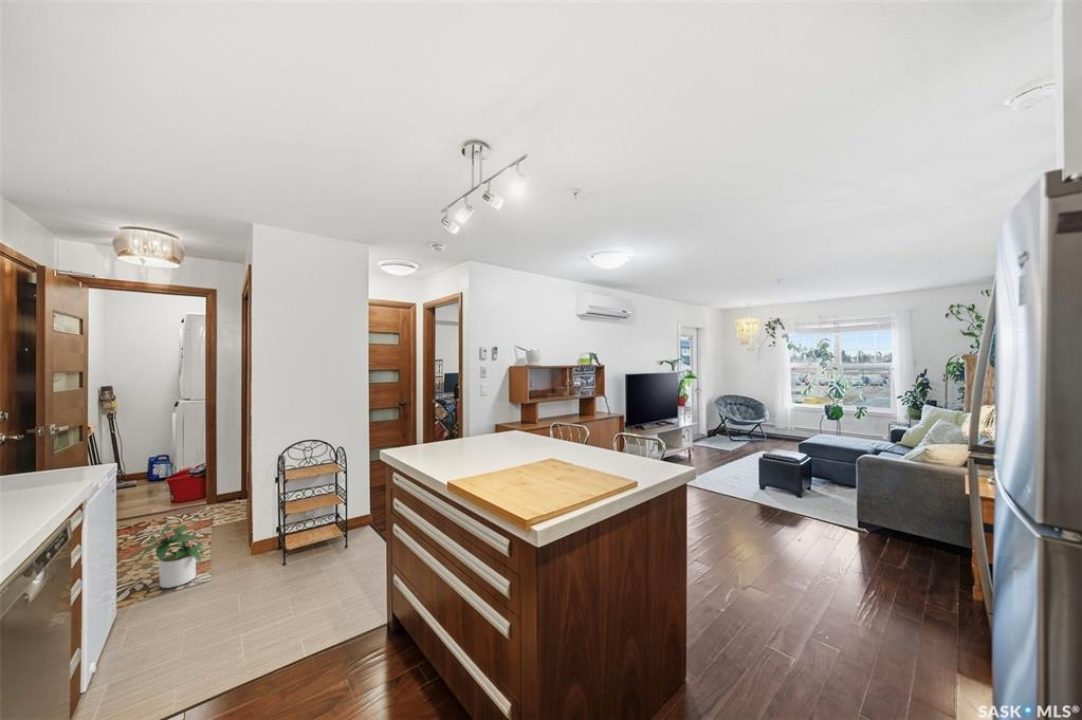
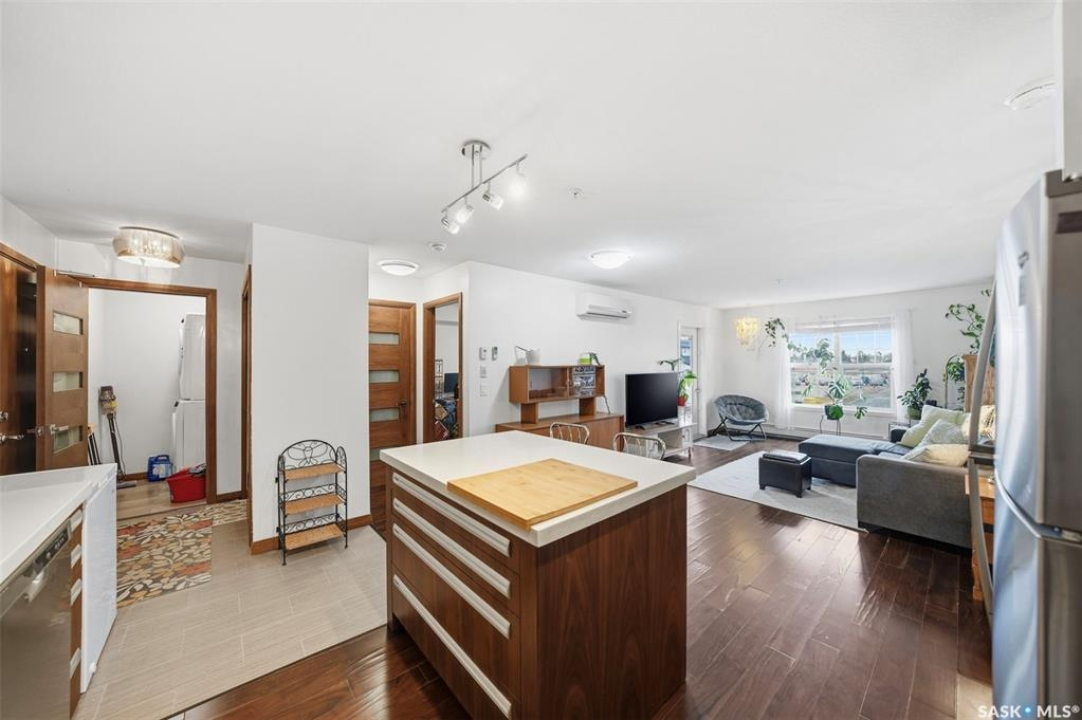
- potted plant (173, 556)
